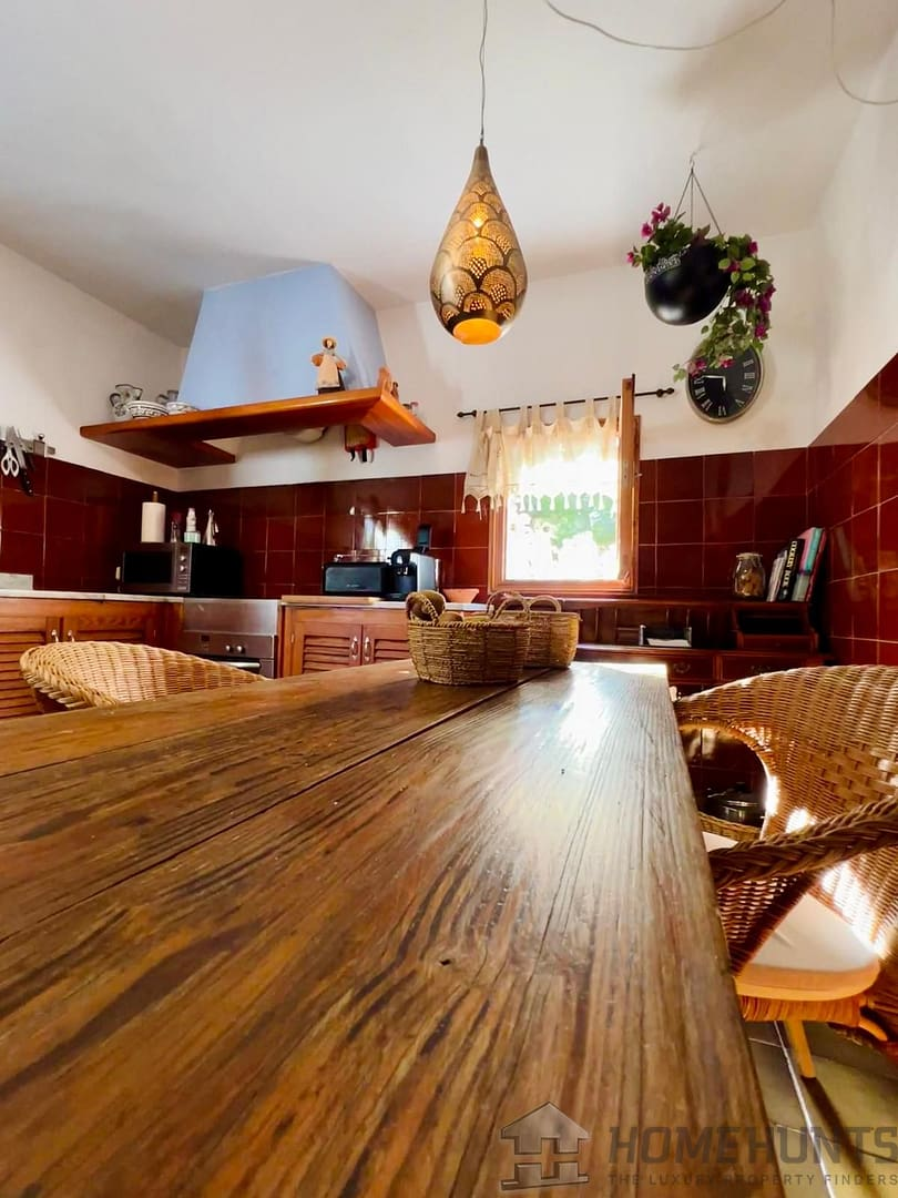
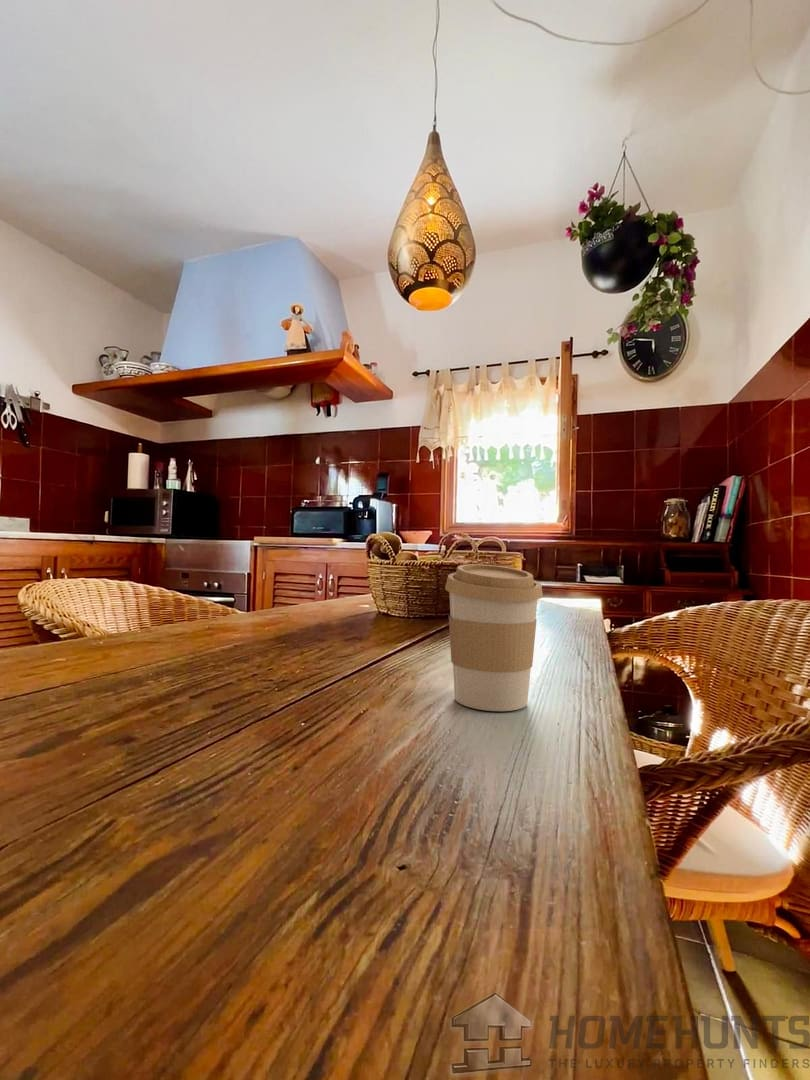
+ coffee cup (492, 632)
